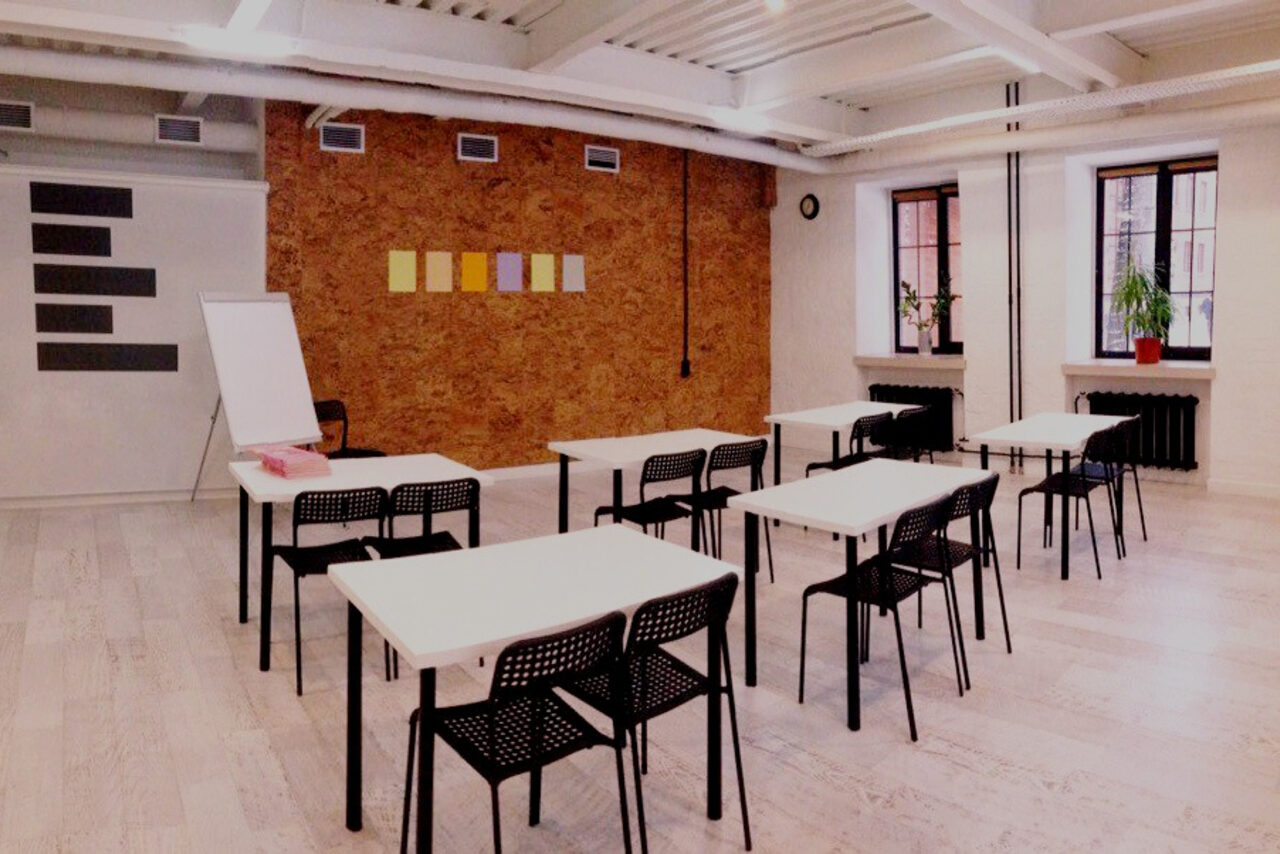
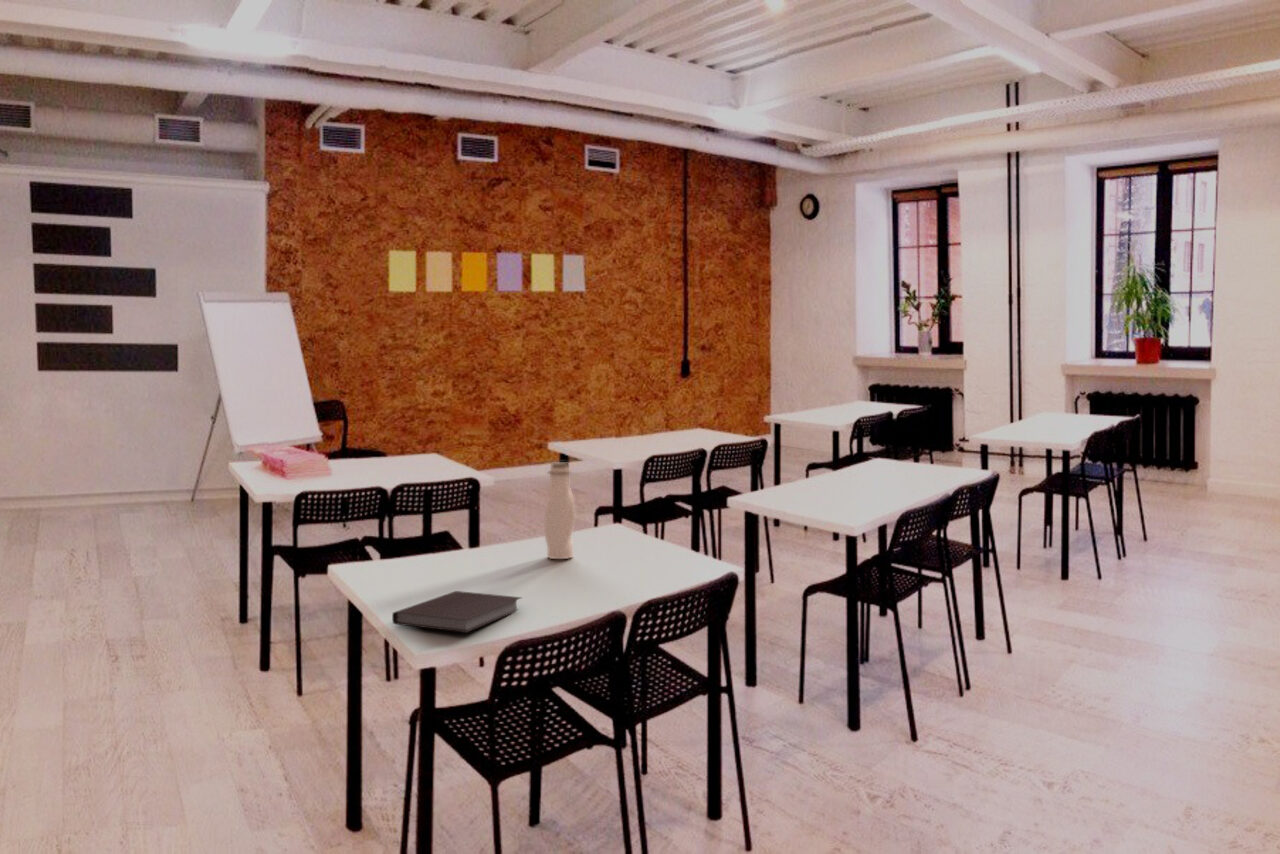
+ water bottle (559, 509)
+ notebook (459, 610)
